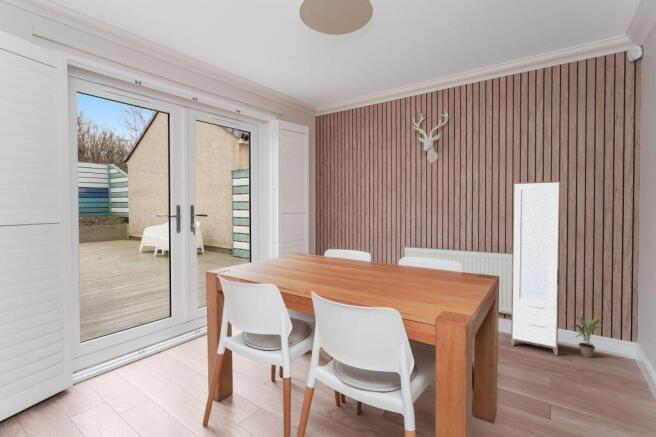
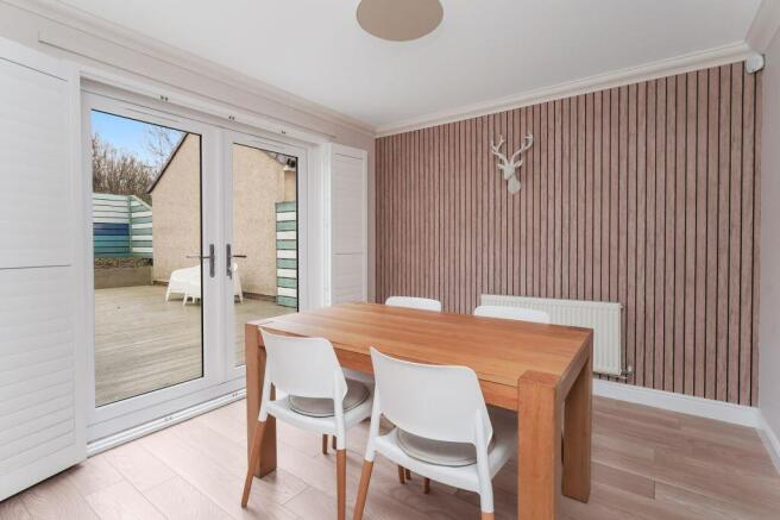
- cabinet (535, 264)
- potted plant (589, 334)
